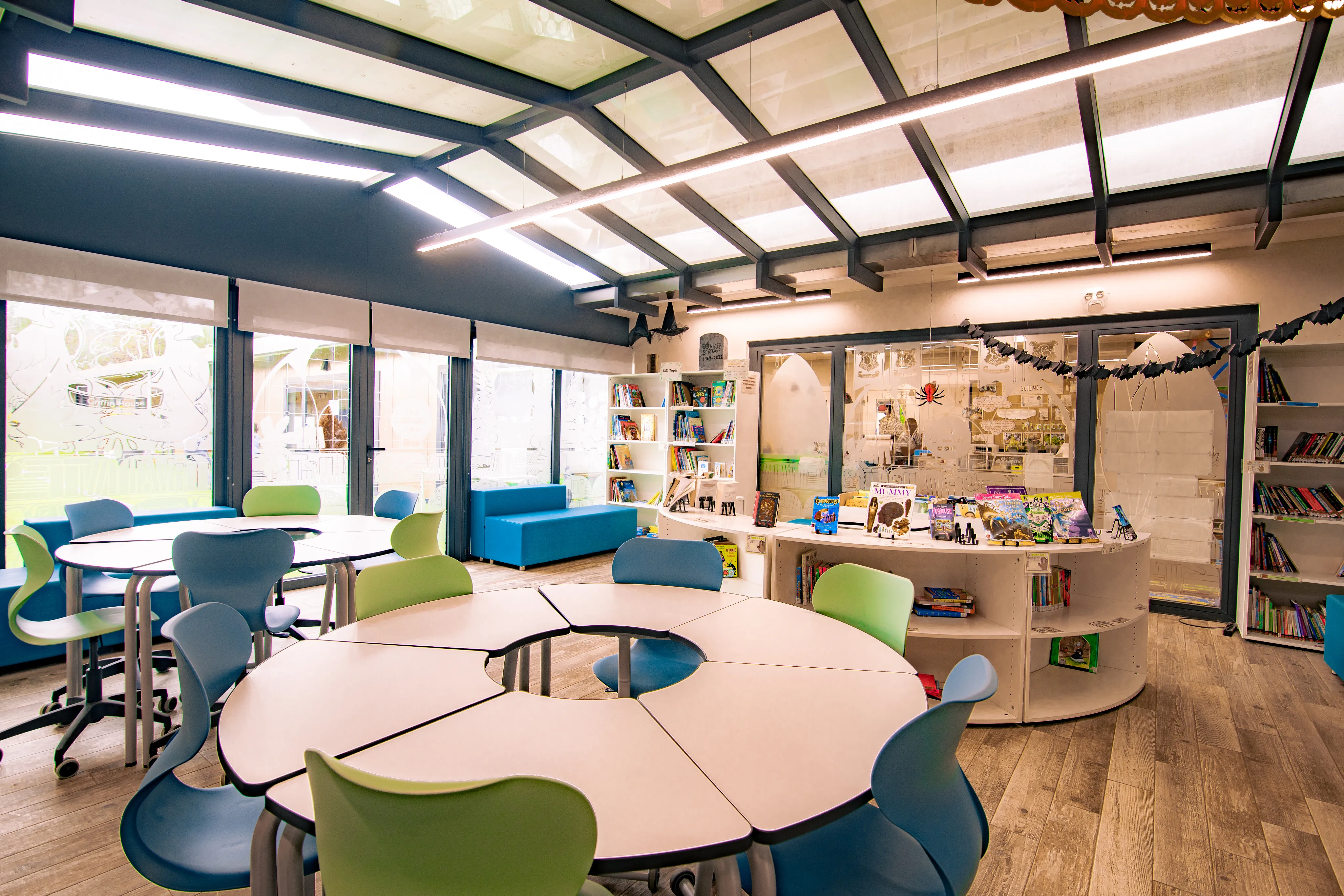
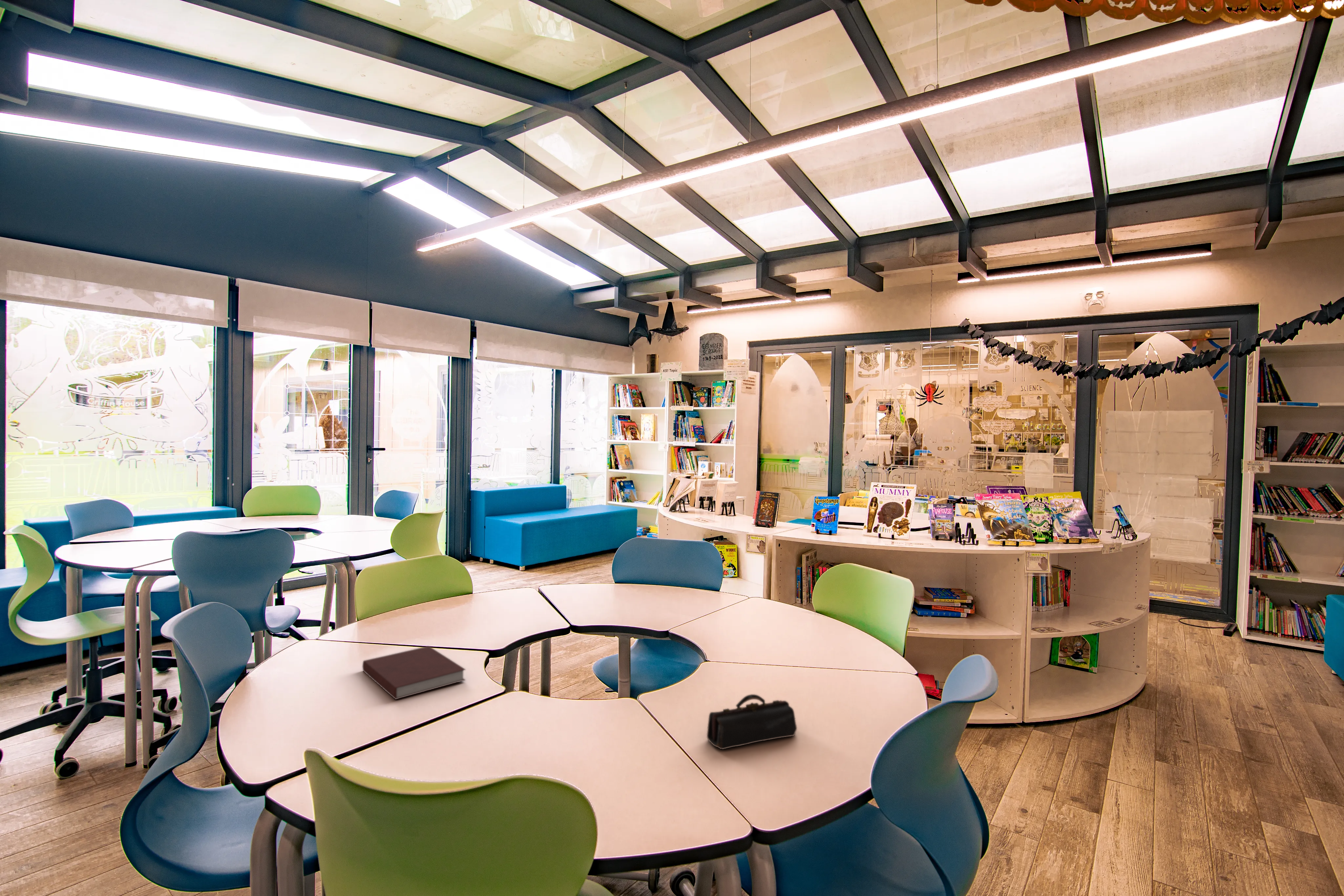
+ notebook (413, 670)
+ pencil case (752, 715)
